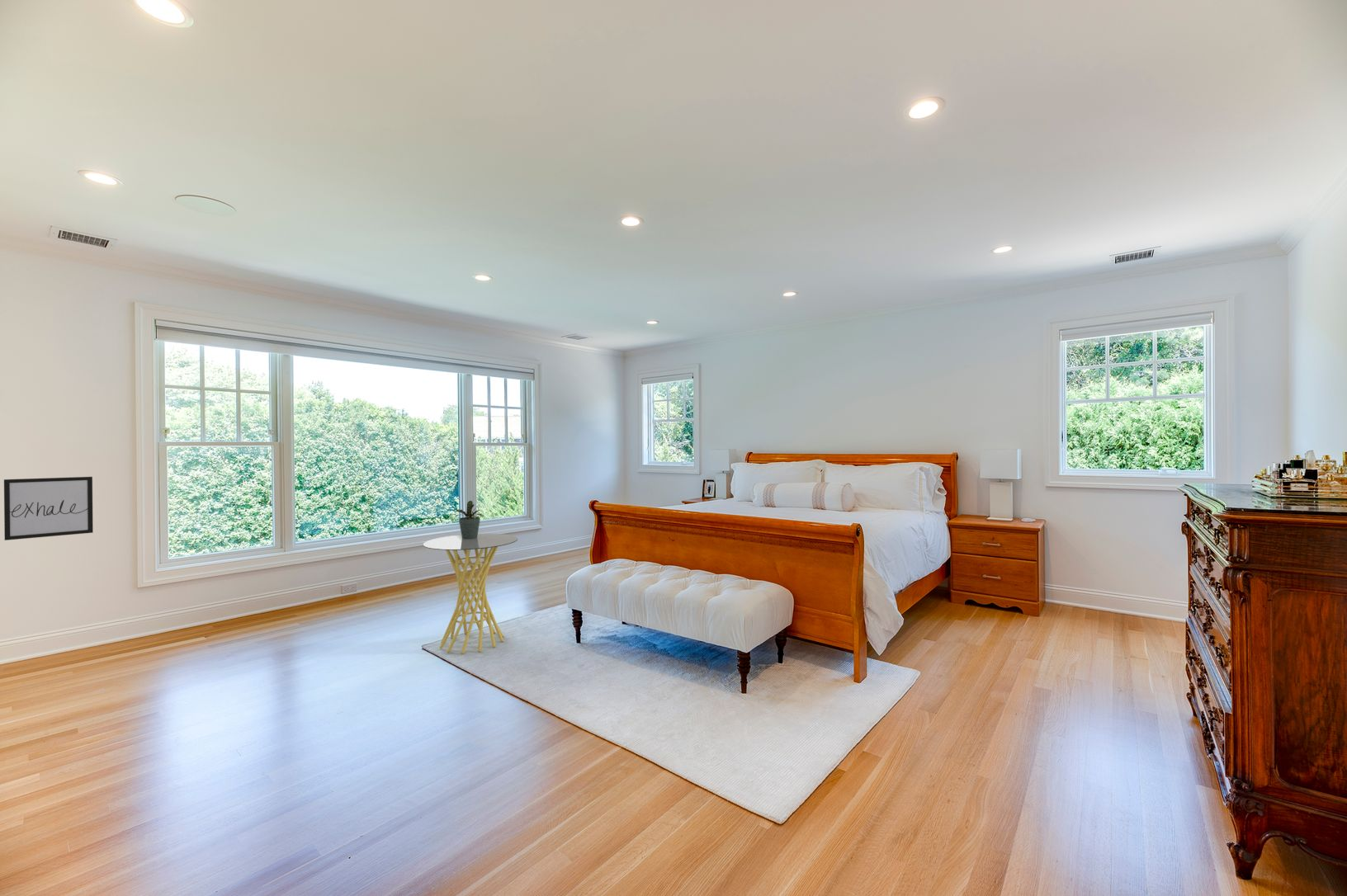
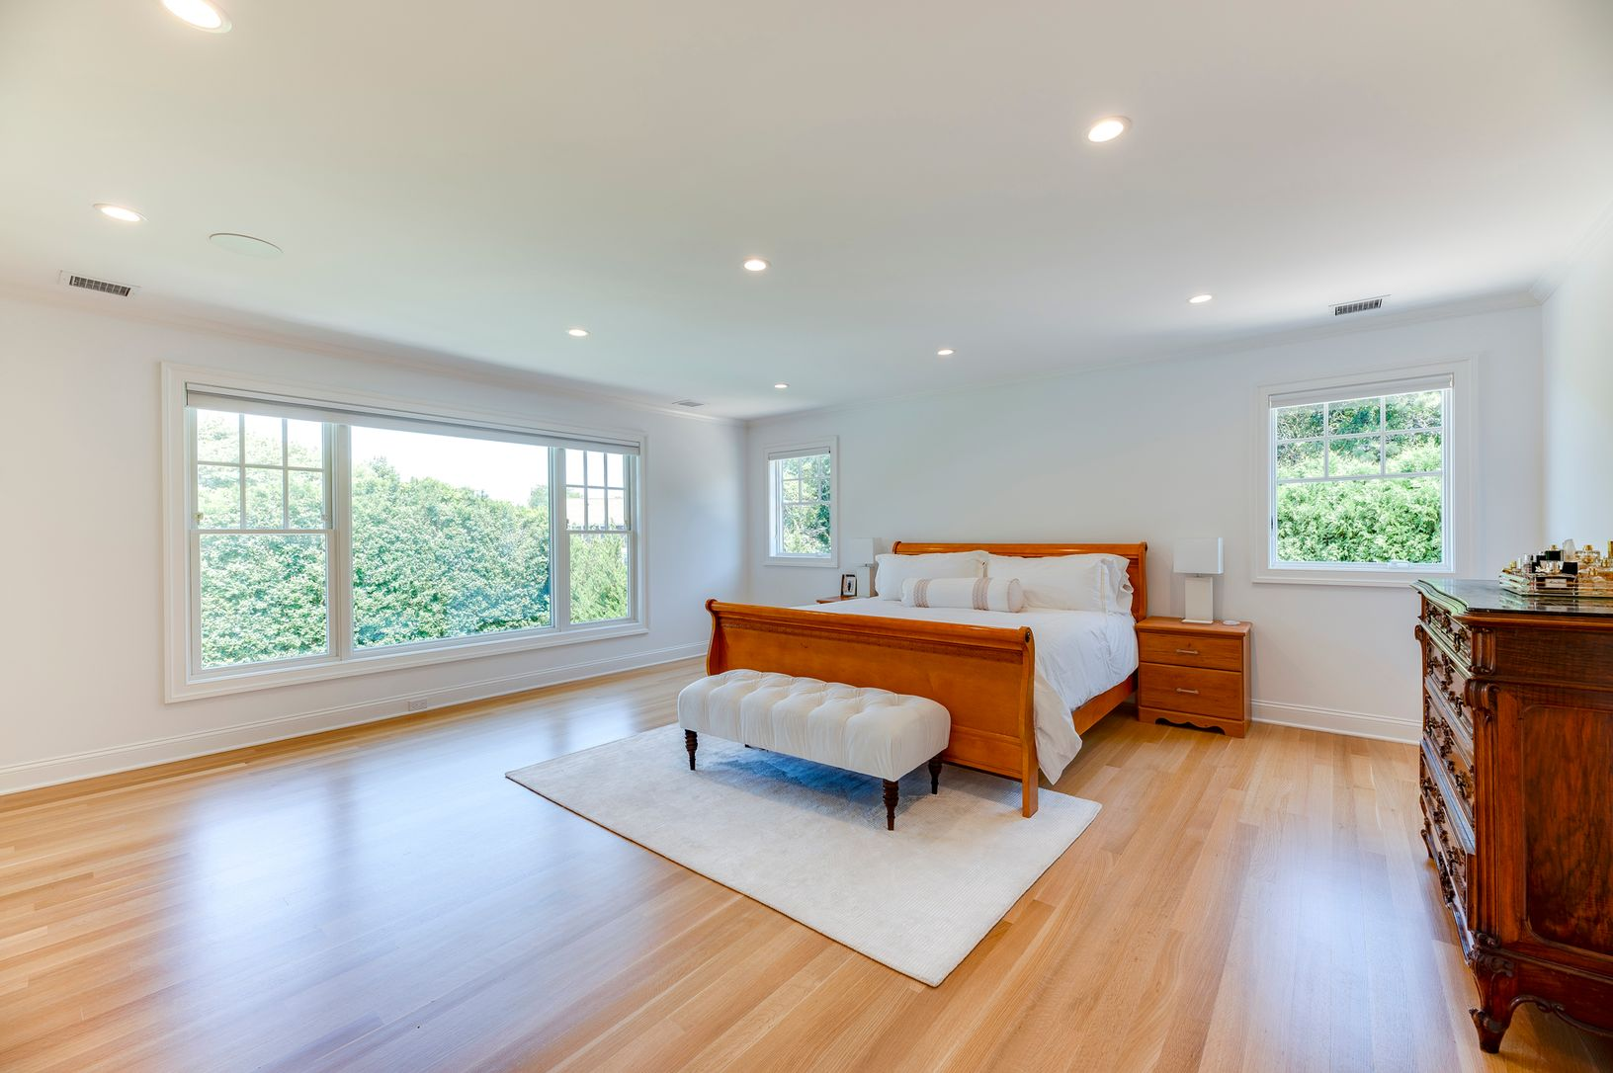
- potted plant (467, 519)
- wall art (50, 507)
- side table (472, 592)
